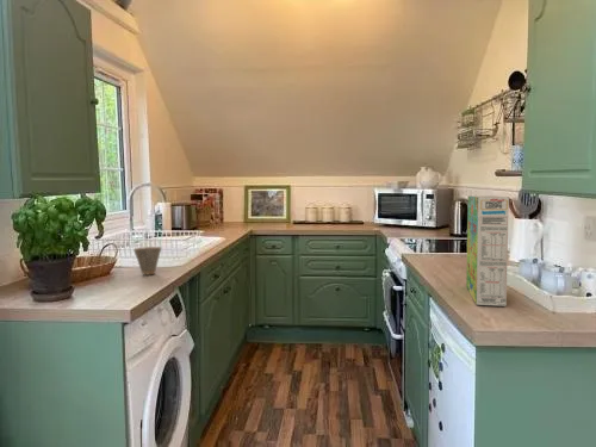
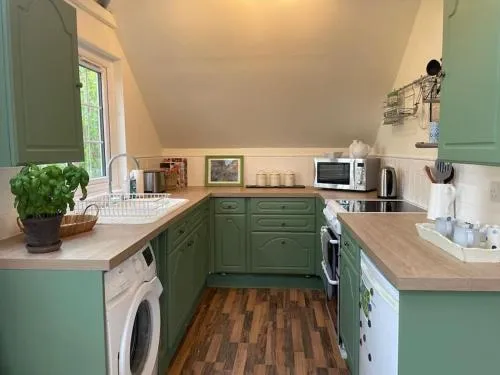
- cup (148, 260)
- cereal box (485, 246)
